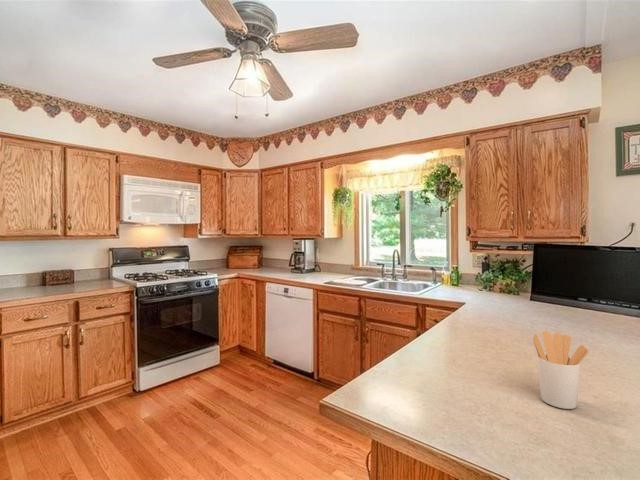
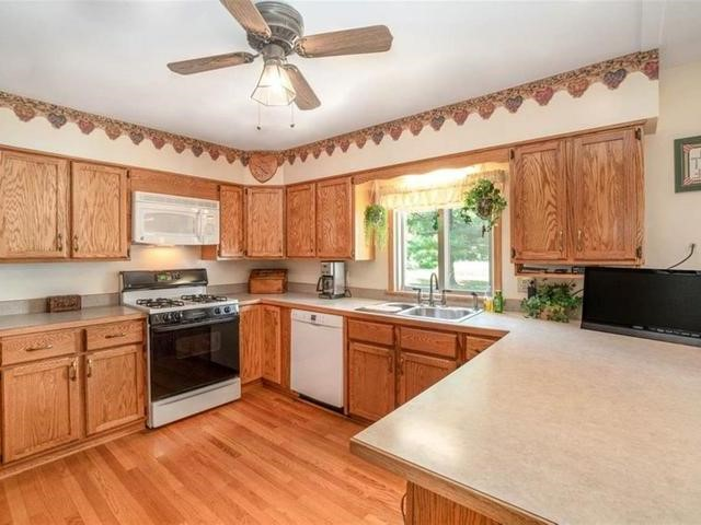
- utensil holder (557, 366)
